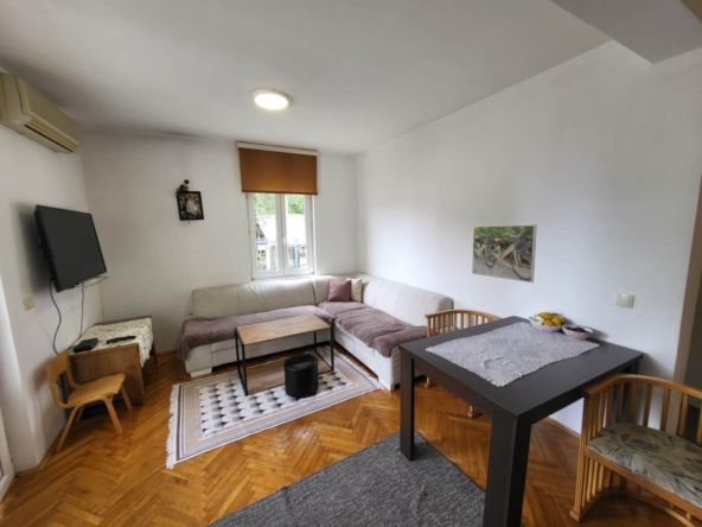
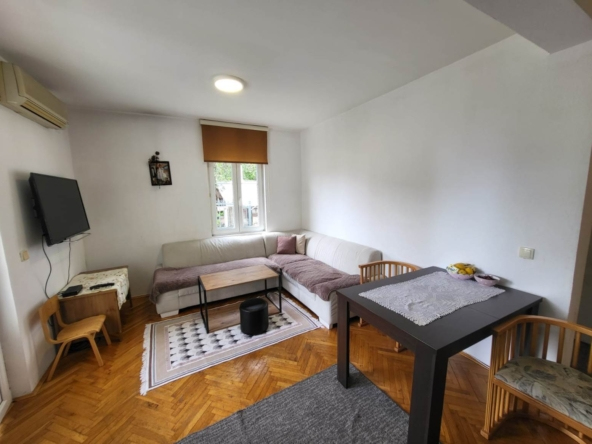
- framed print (500, 252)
